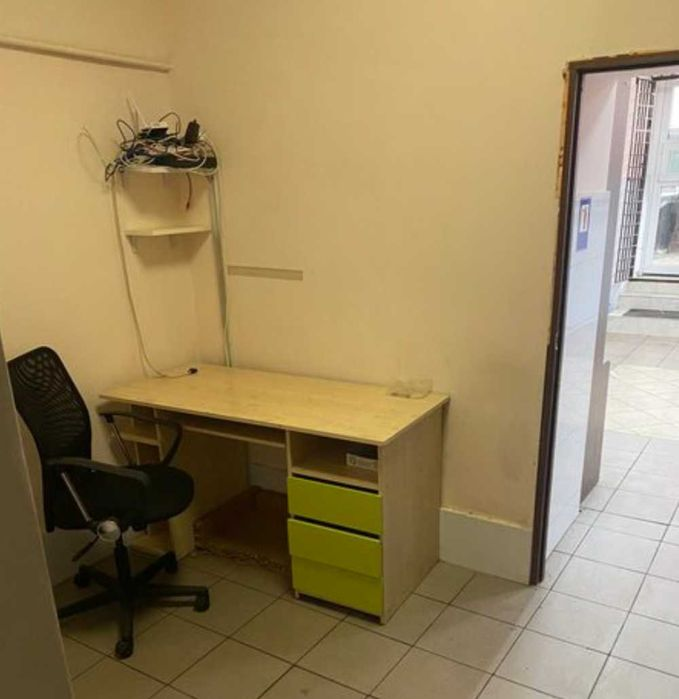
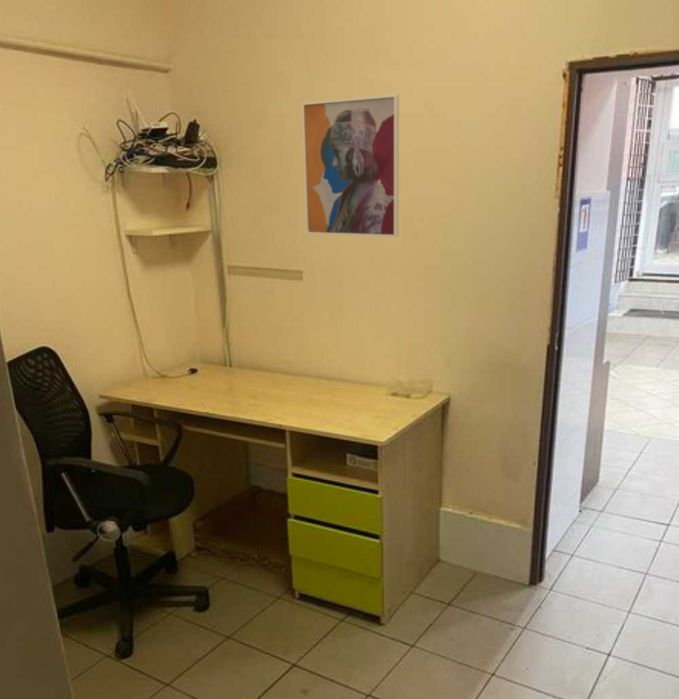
+ wall art (349, 169)
